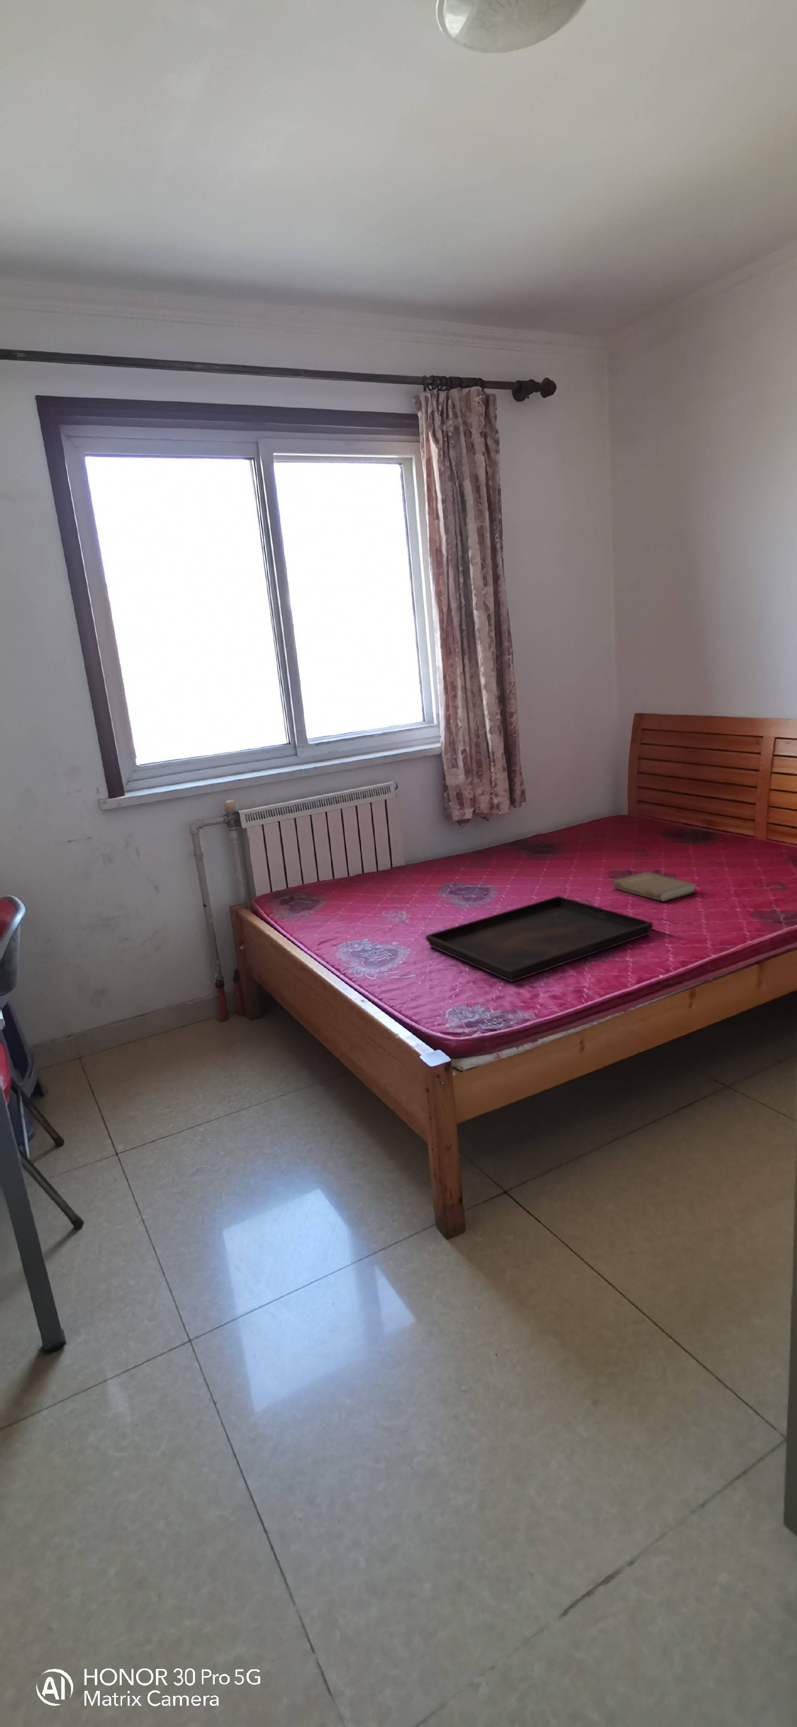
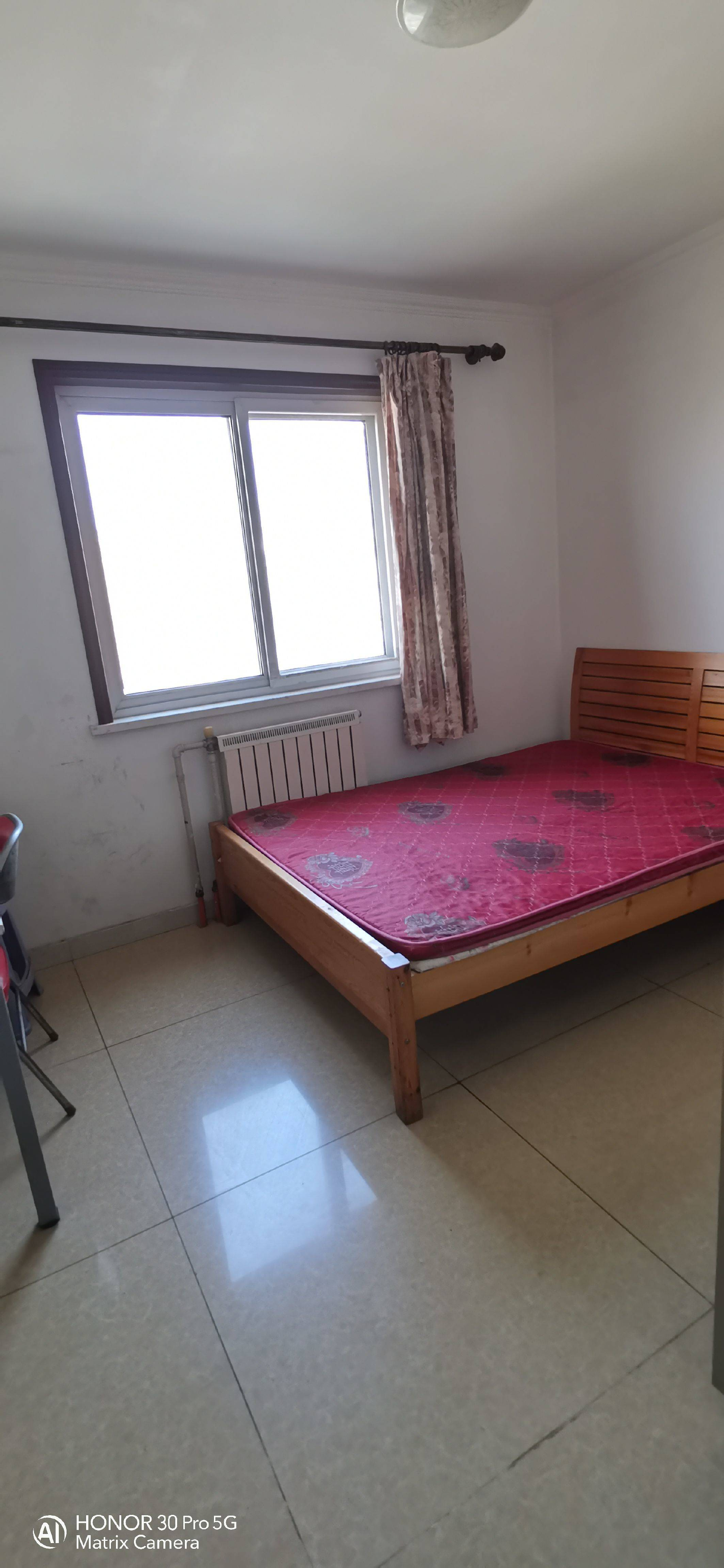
- serving tray (537, 934)
- book (654, 887)
